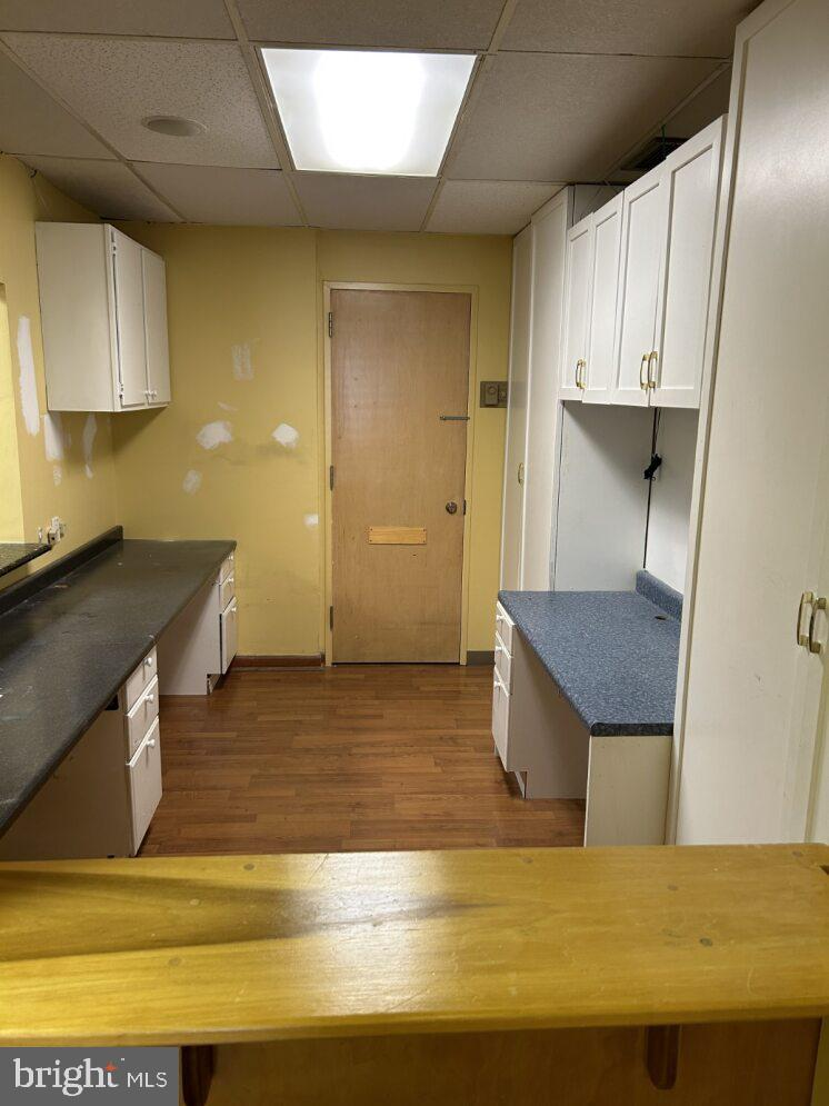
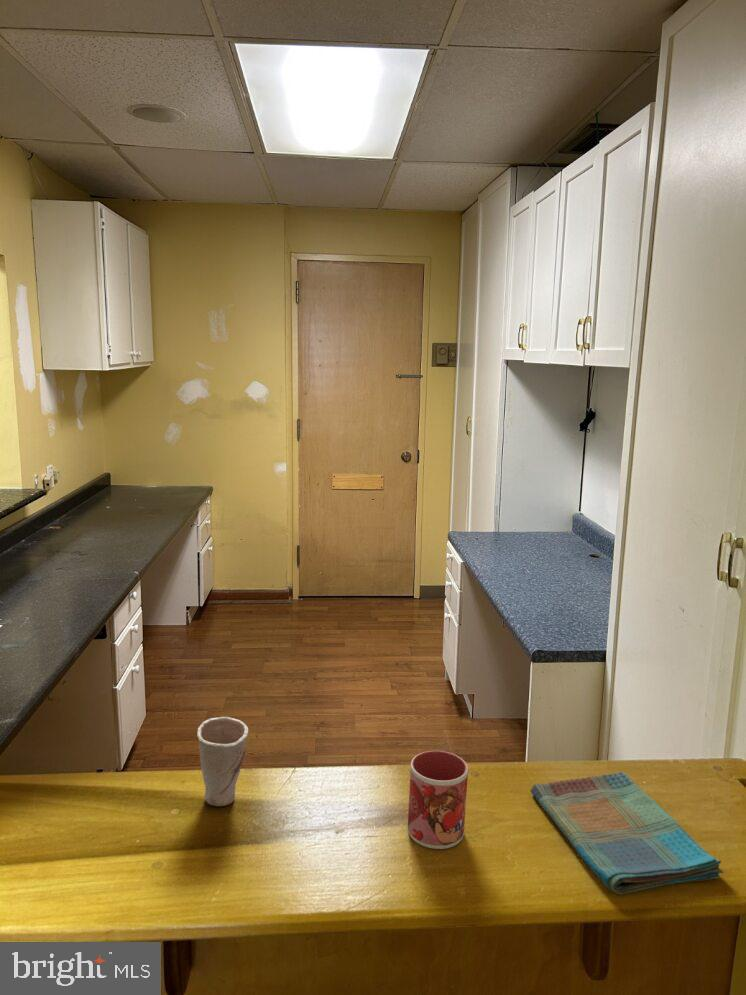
+ dish towel (618, 824)
+ cup (223, 764)
+ mug (435, 790)
